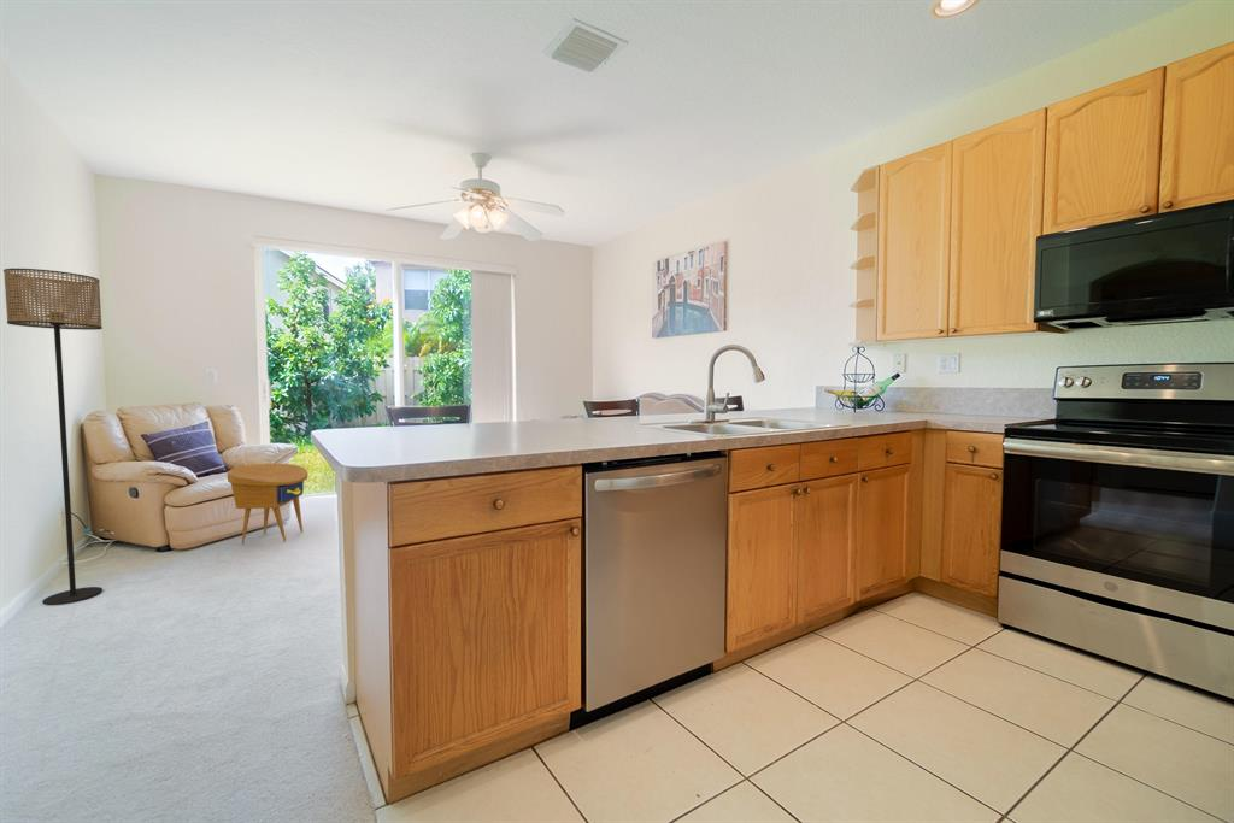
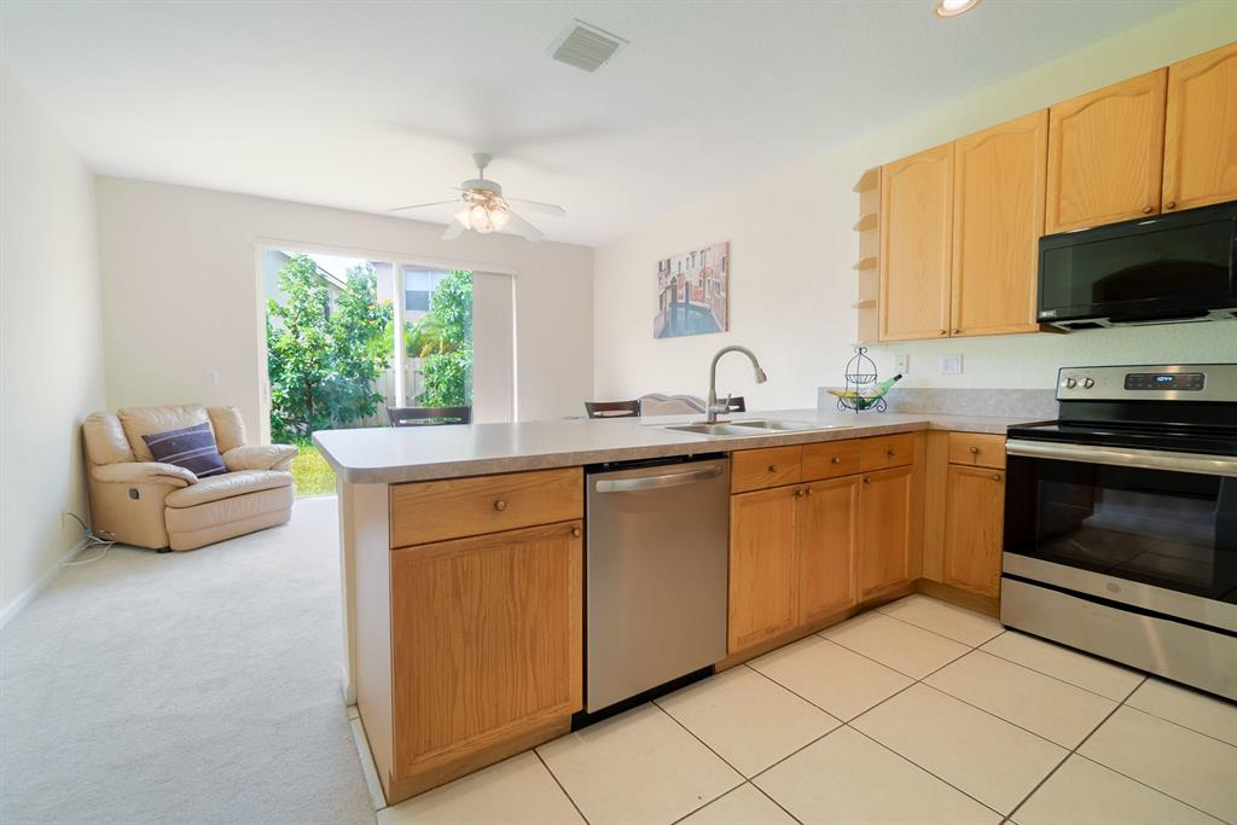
- side table (270, 502)
- floor lamp (63, 439)
